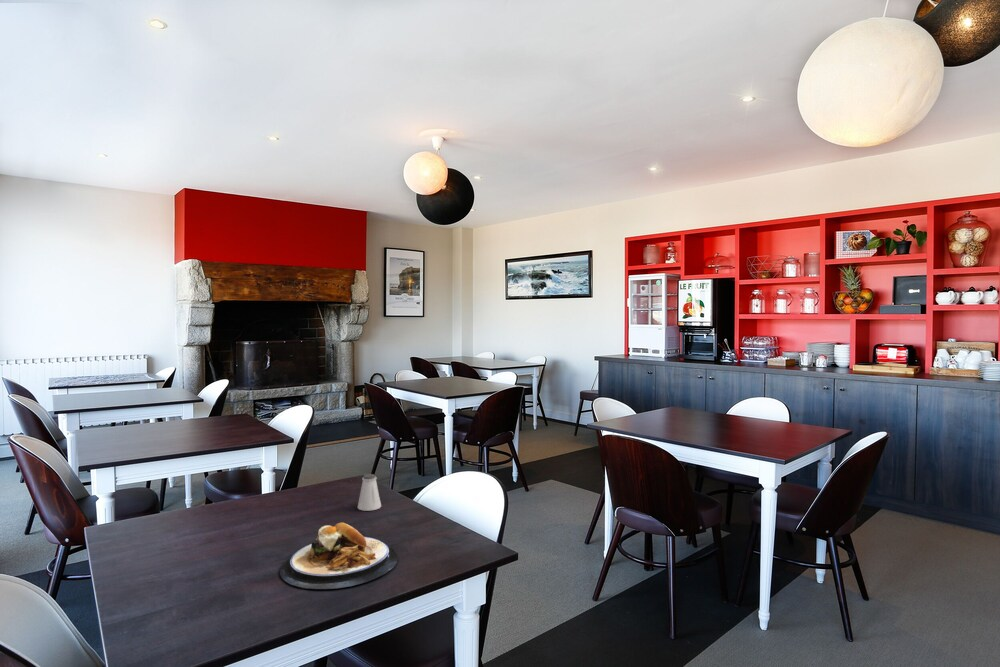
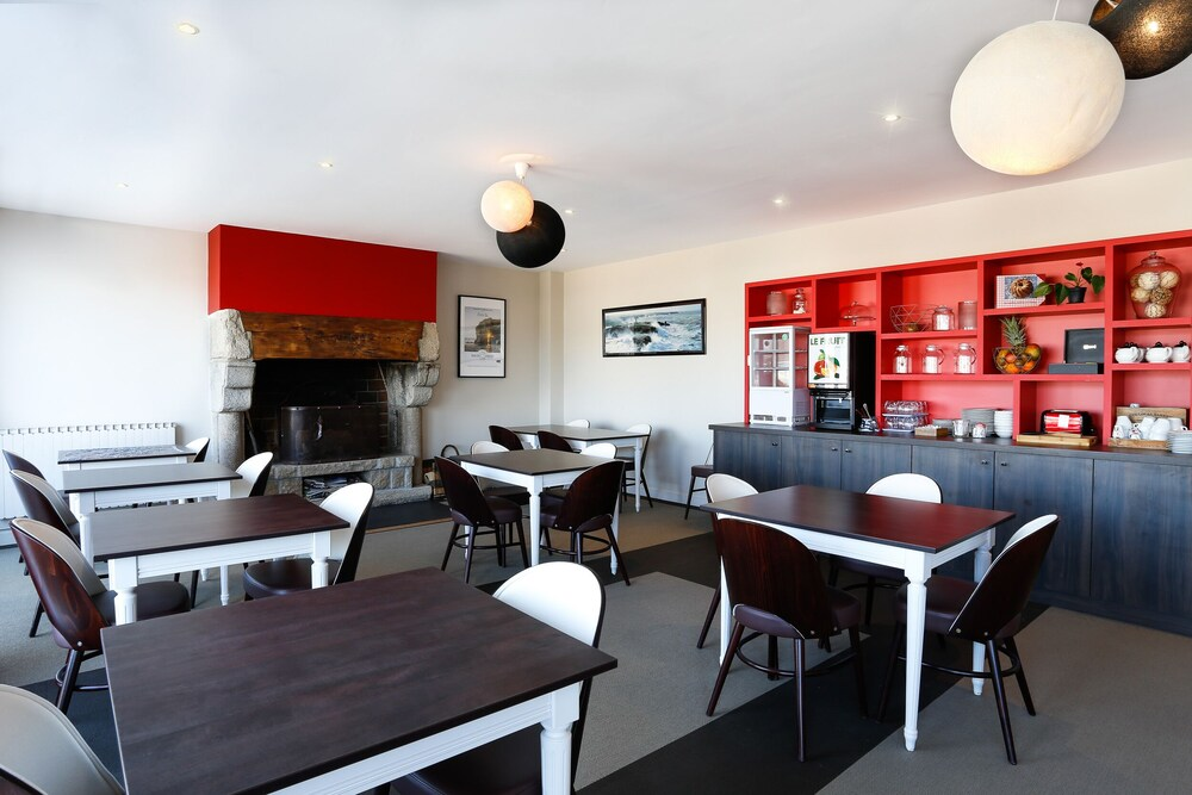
- plate (340, 547)
- saltshaker (369, 491)
